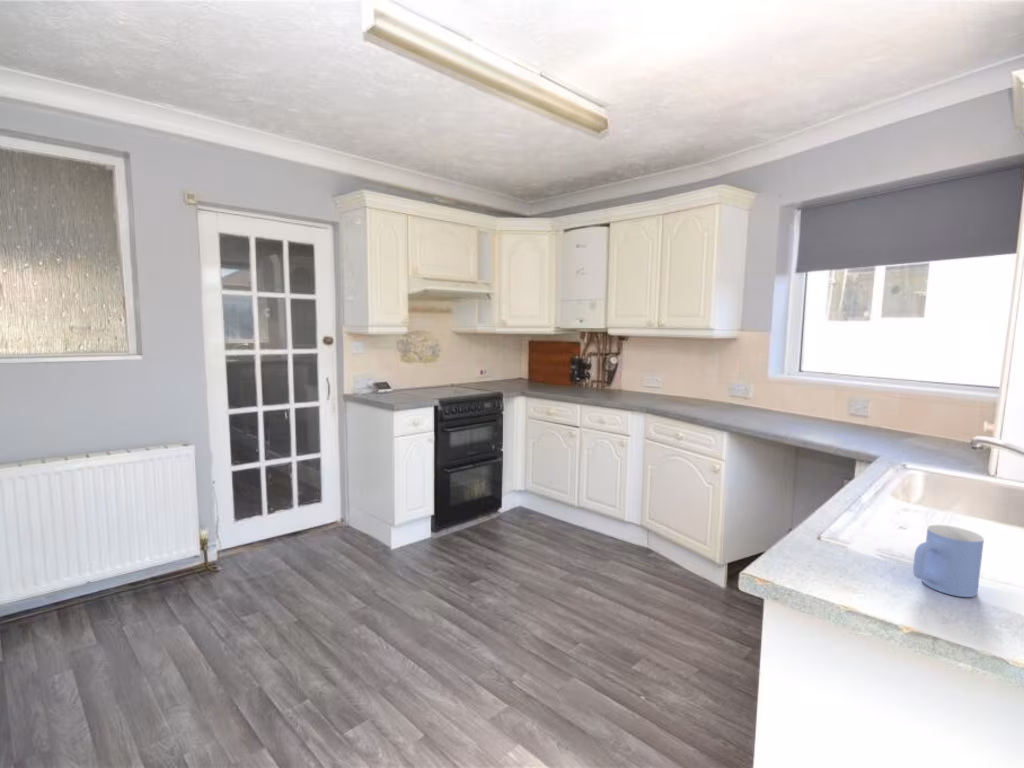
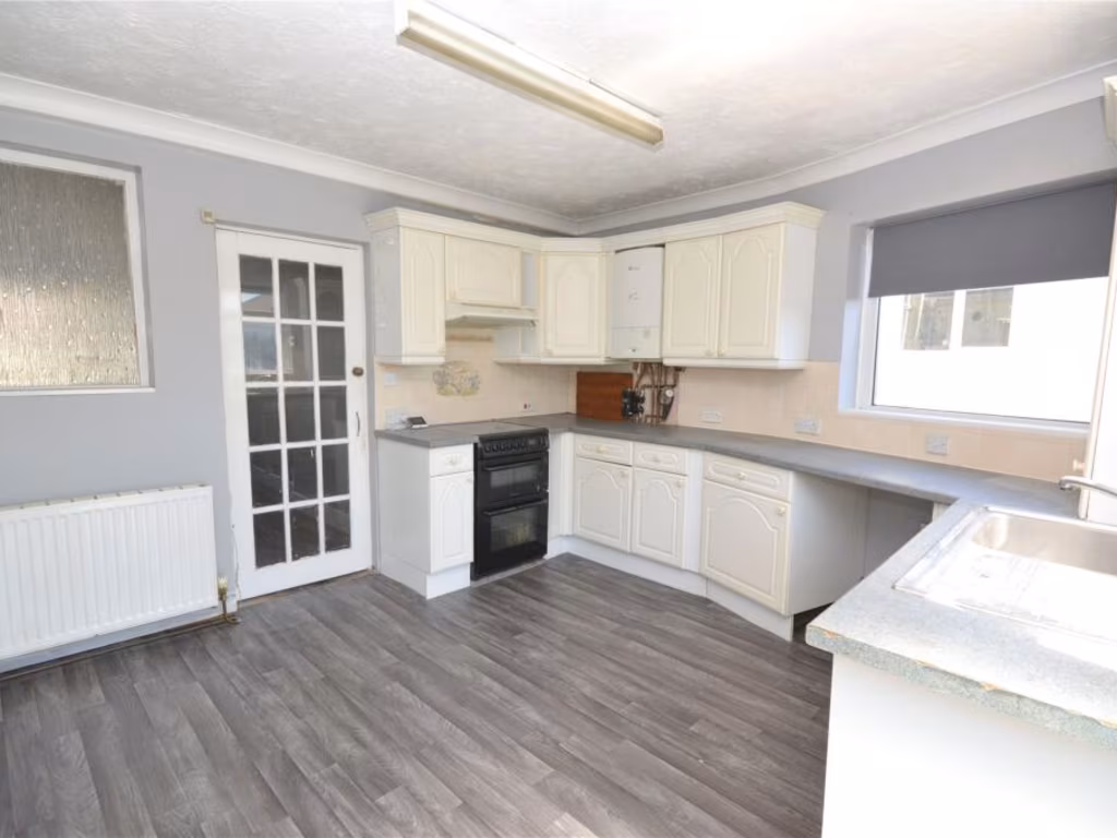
- mug (941, 559)
